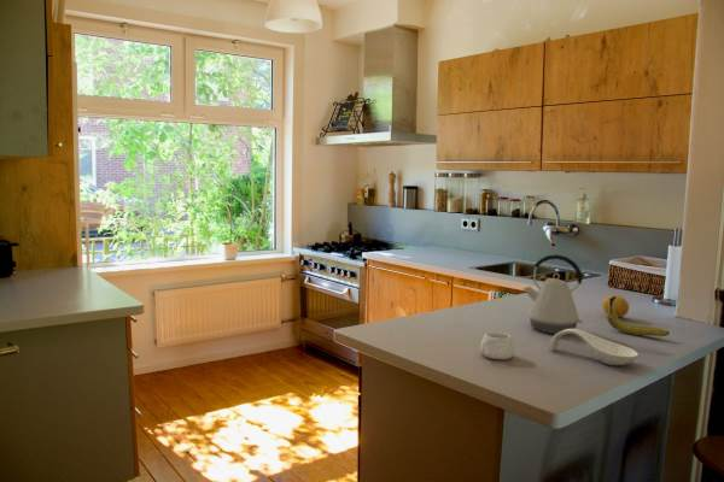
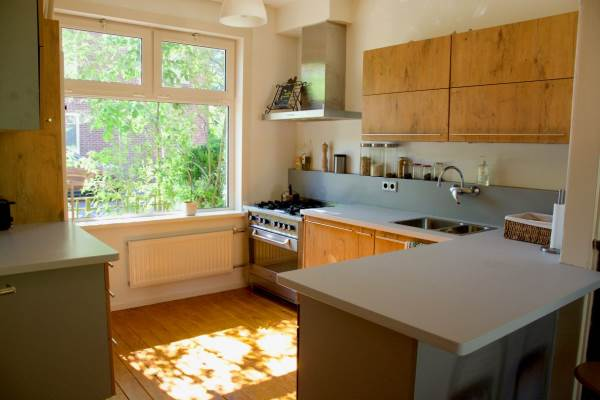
- fruit (615, 306)
- spoon rest (592, 345)
- kettle (553, 292)
- mug (494, 346)
- banana (637, 325)
